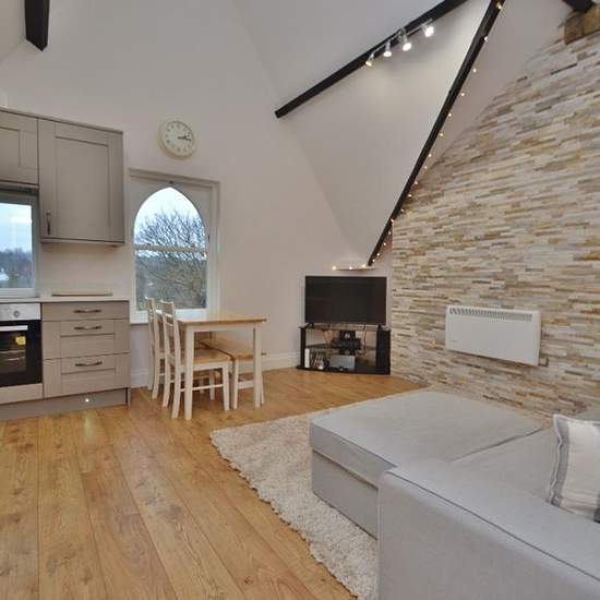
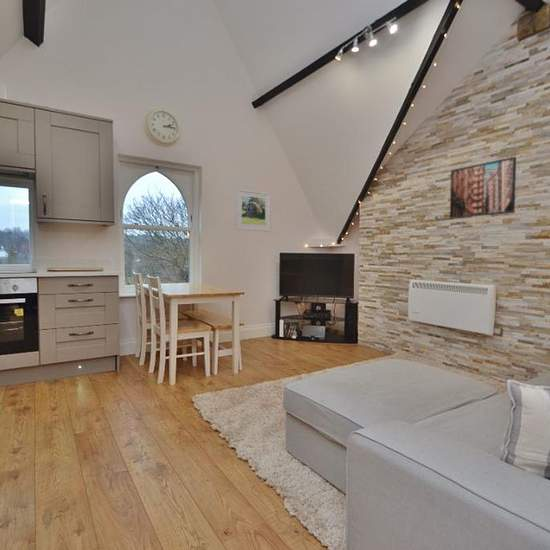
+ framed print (253, 210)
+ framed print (480, 189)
